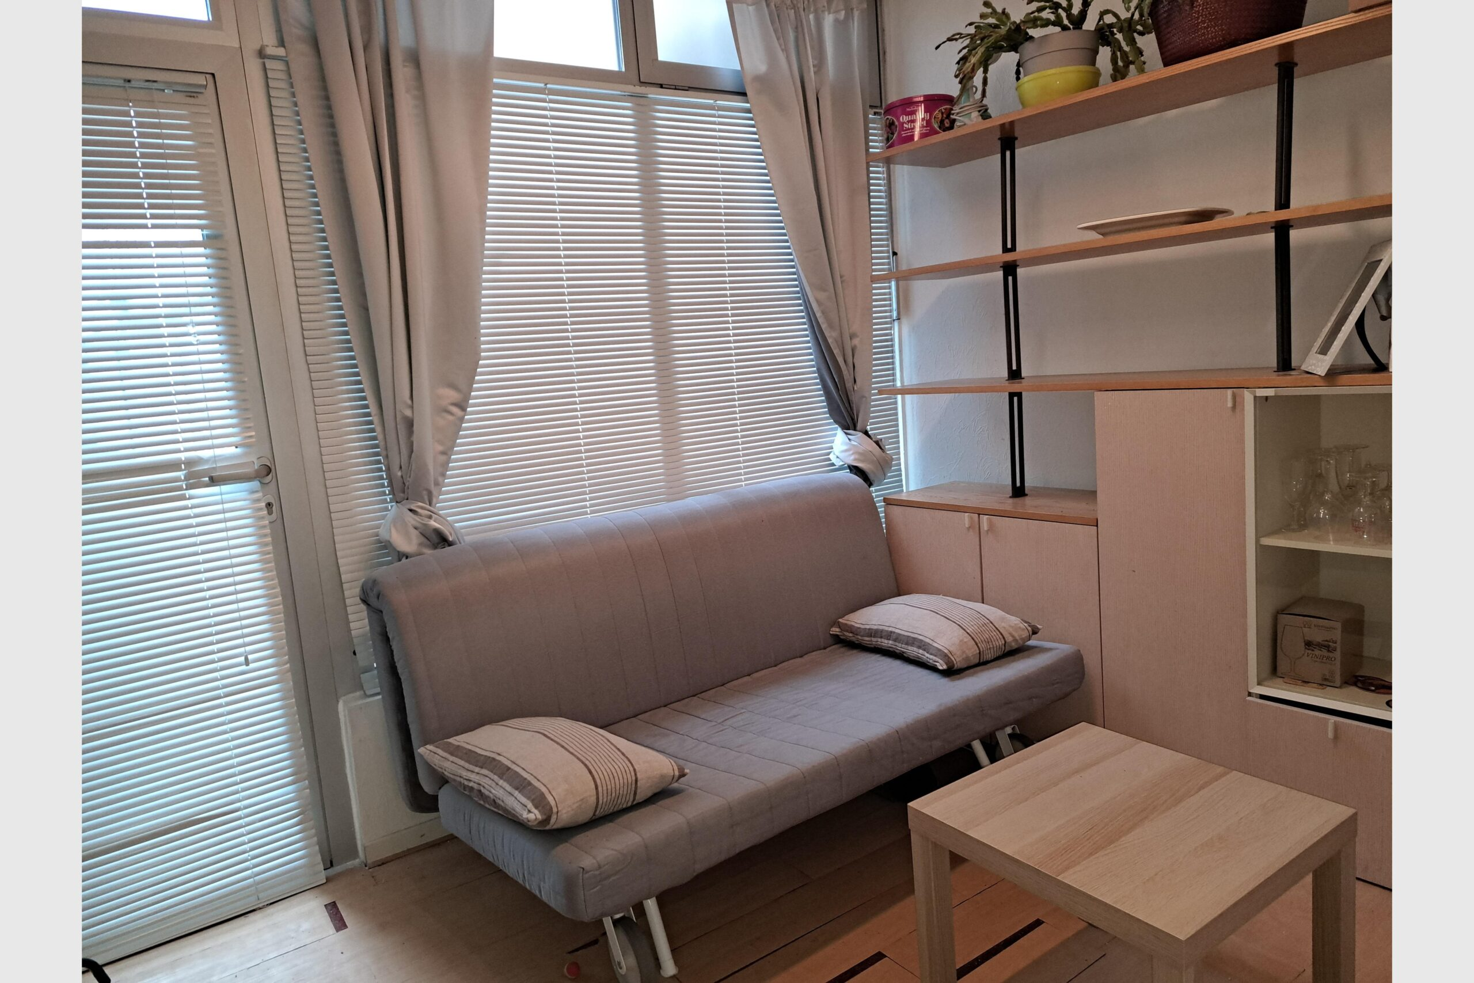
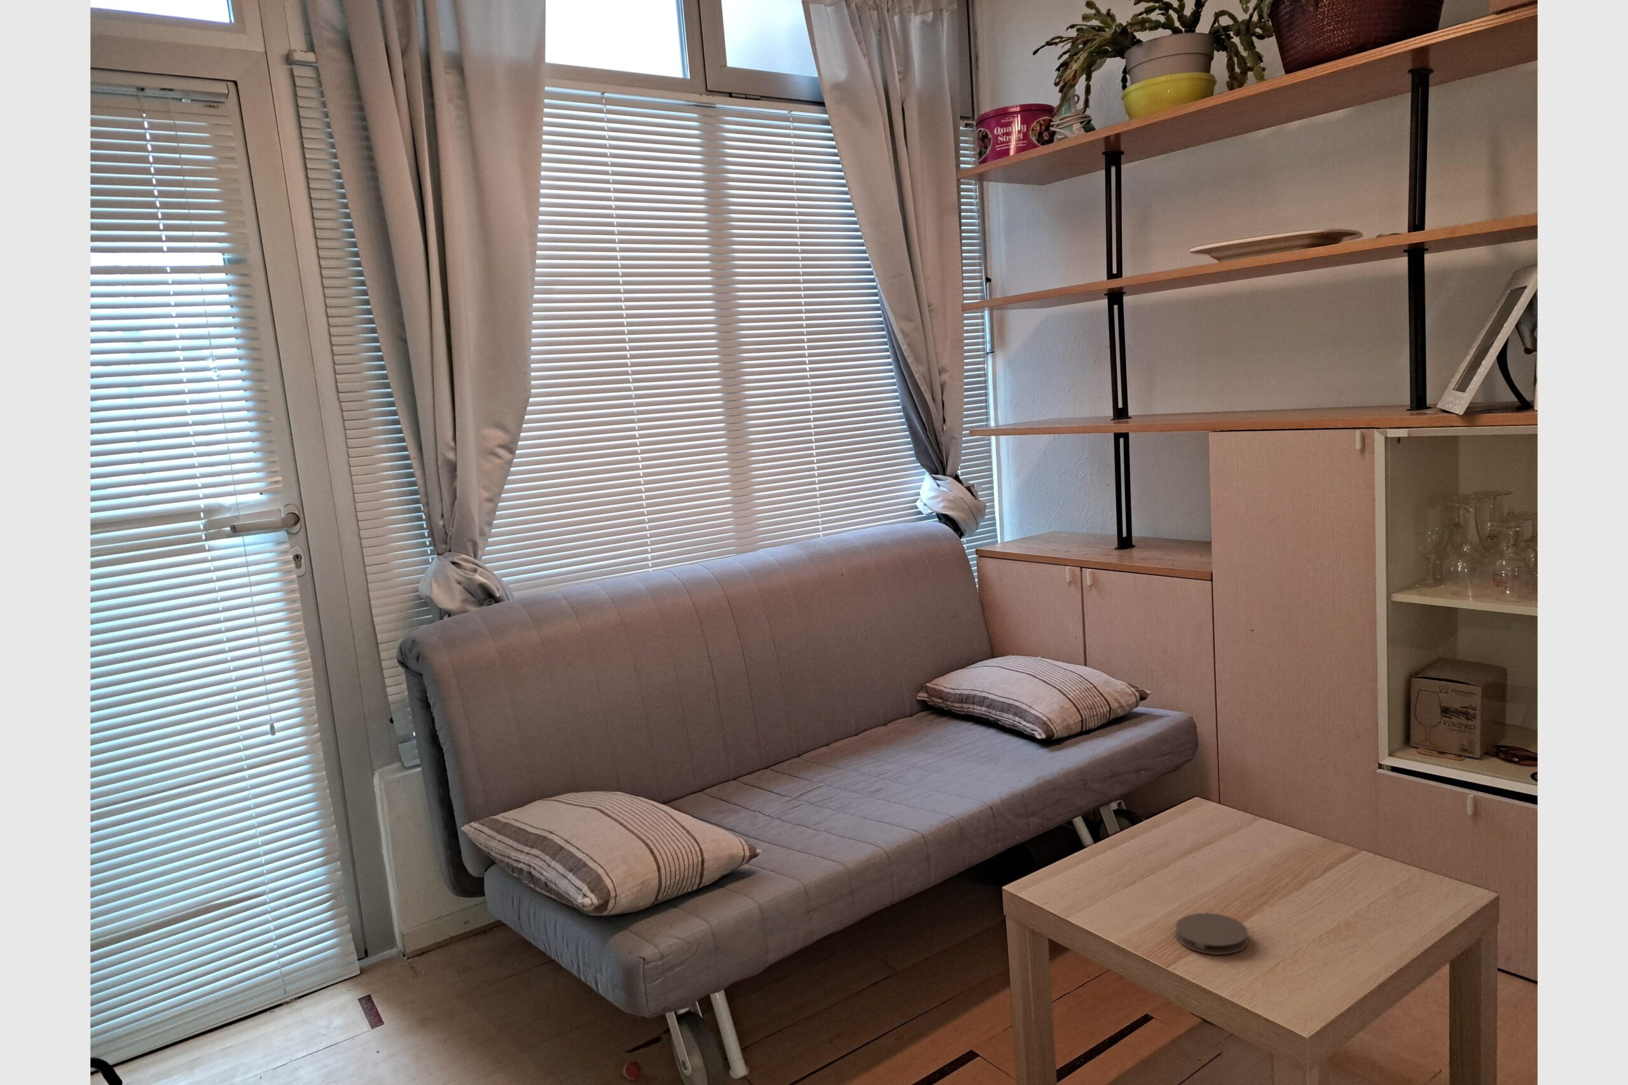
+ coaster (1211, 934)
